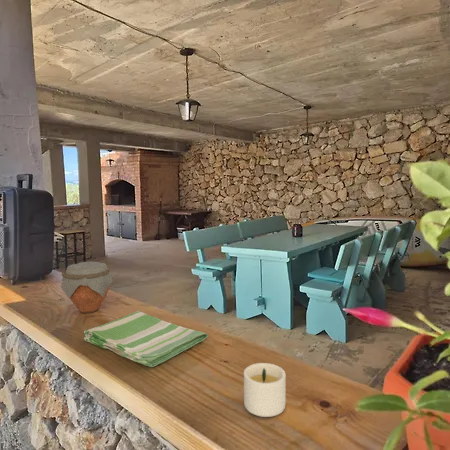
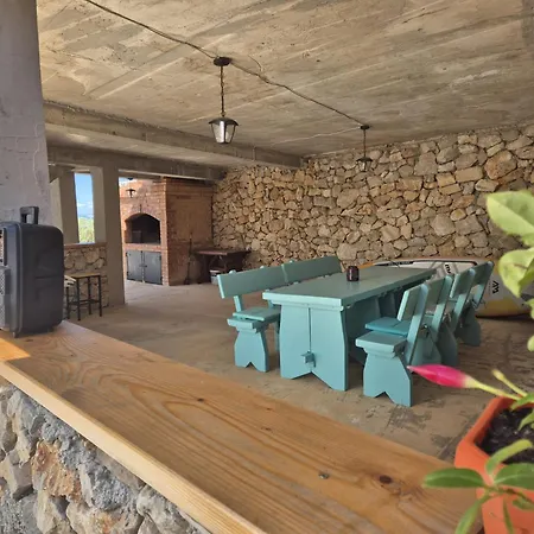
- candle (272, 390)
- jar (88, 287)
- dish towel (144, 334)
